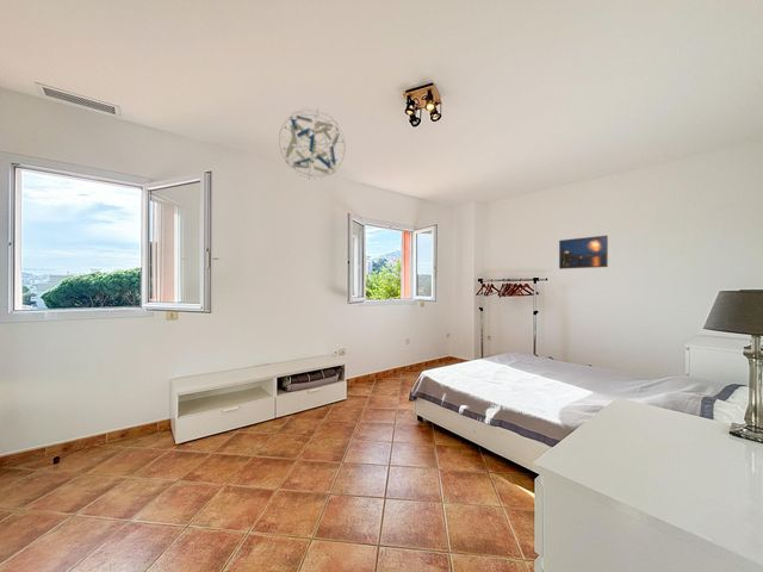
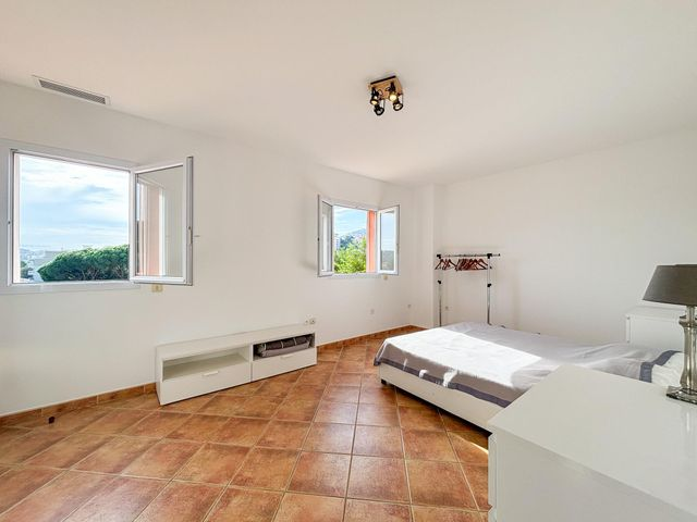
- hanging mobile (312, 144)
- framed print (582, 253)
